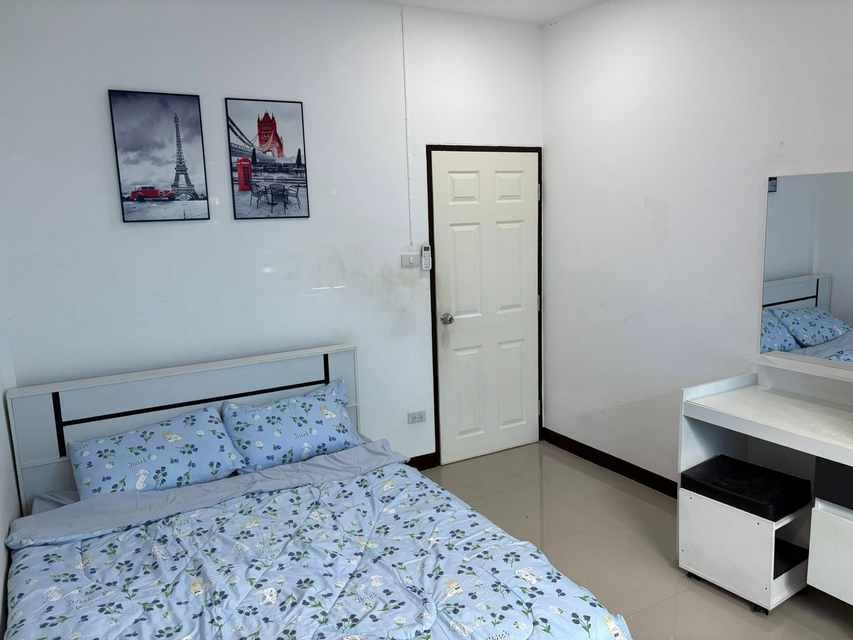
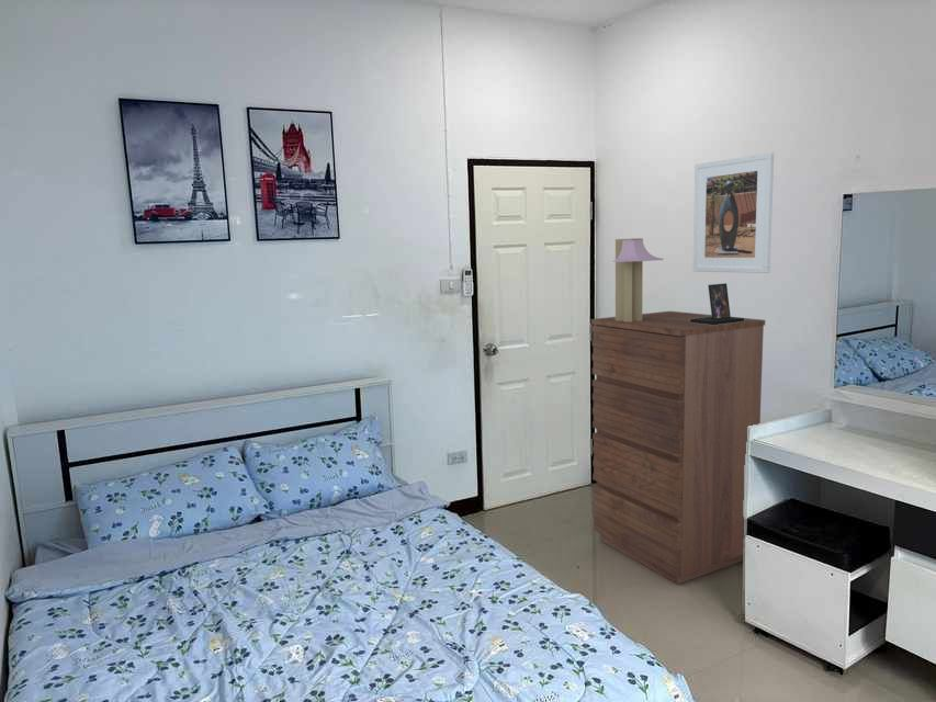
+ photo frame (717, 302)
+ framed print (730, 216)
+ table lamp (639, 279)
+ dresser (673, 437)
